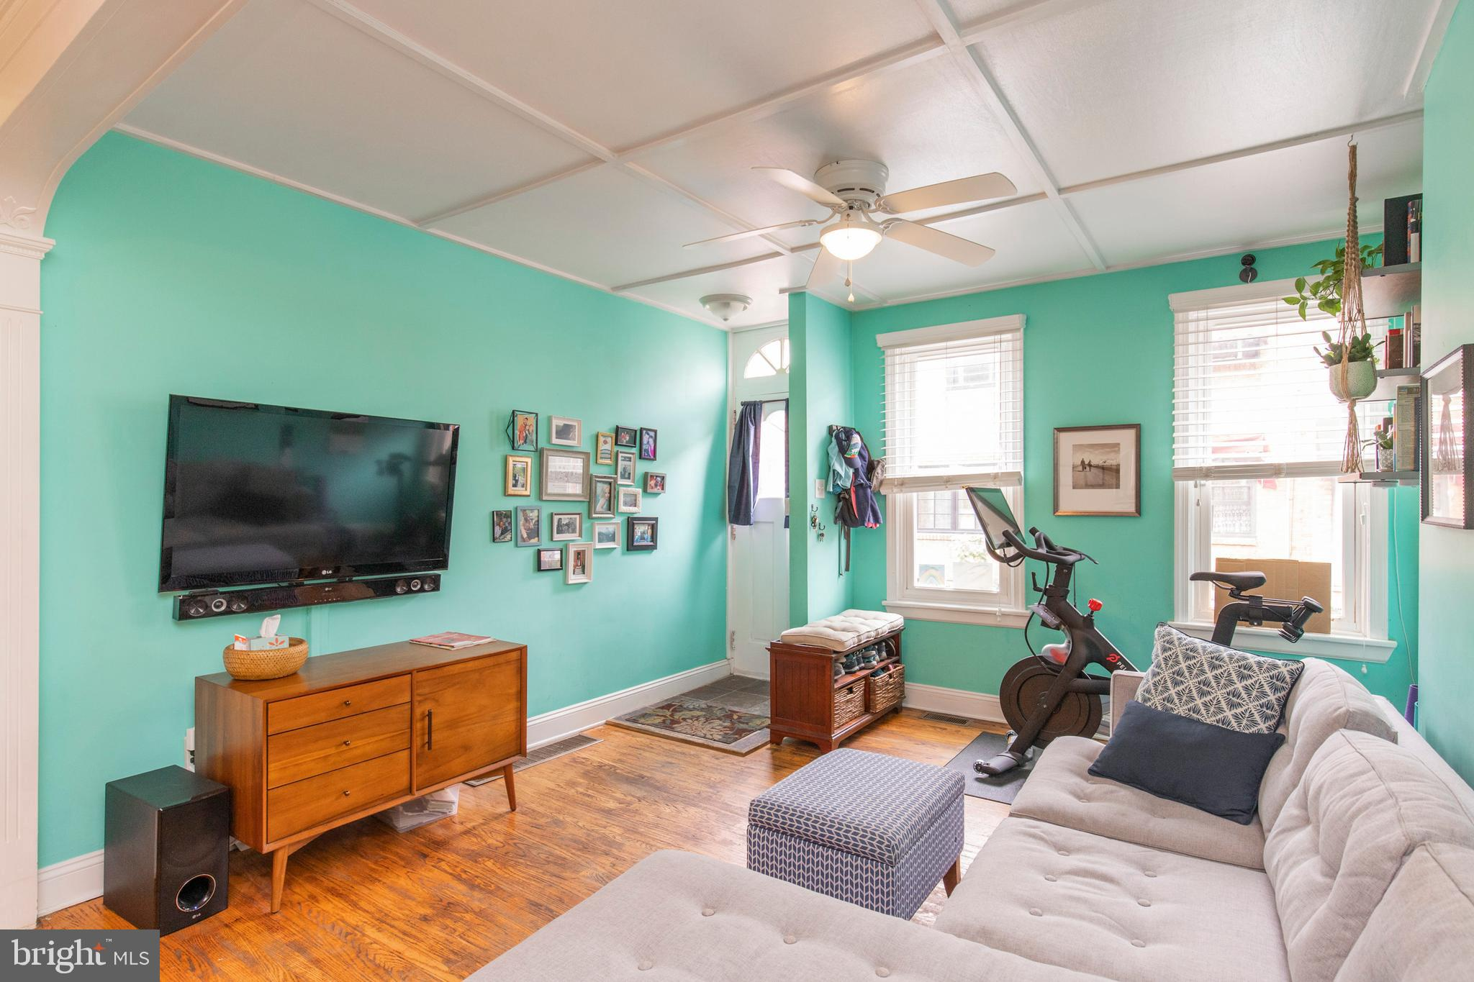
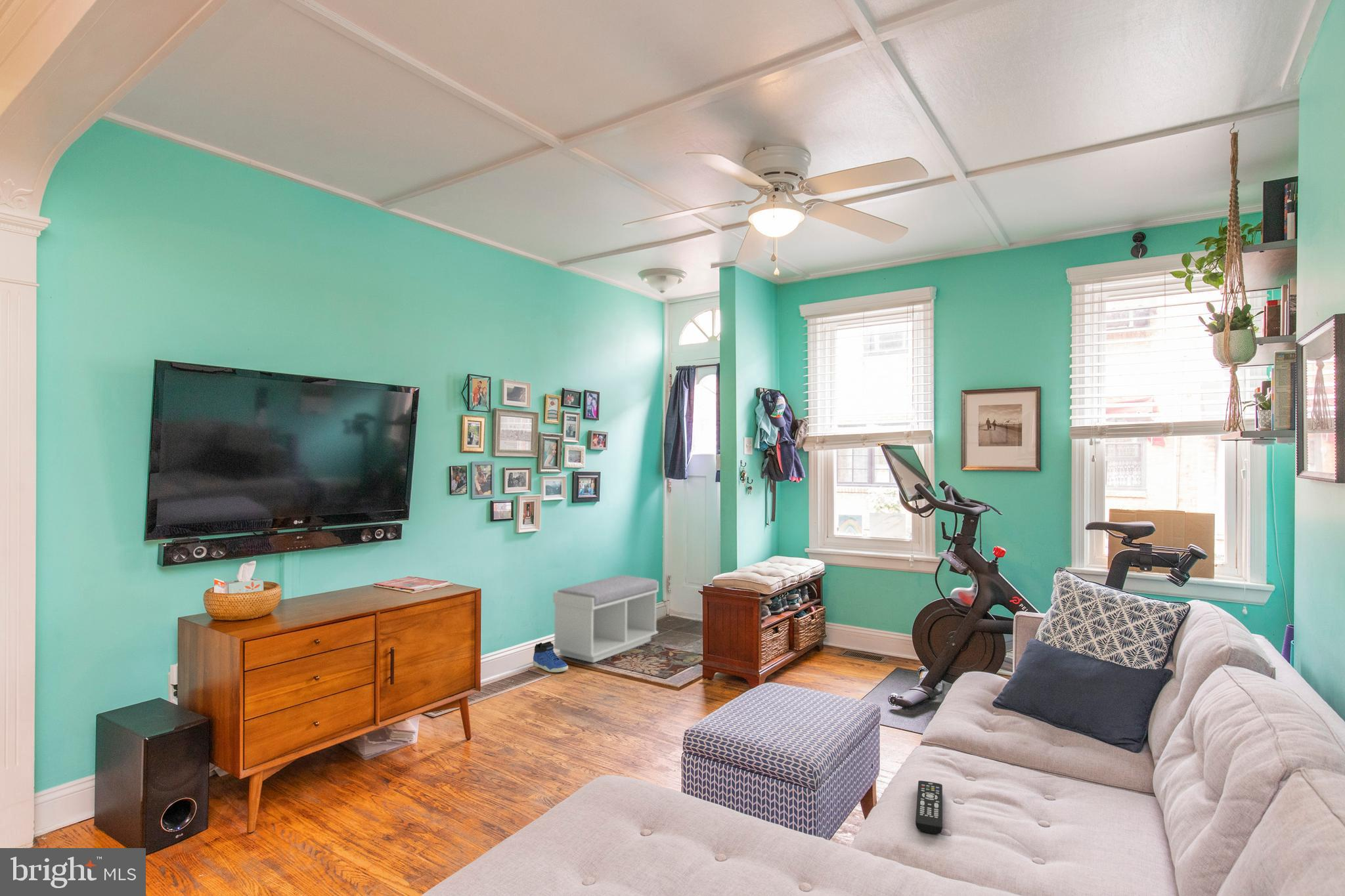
+ bench (608, 615)
+ sneaker (550, 655)
+ remote control (929, 805)
